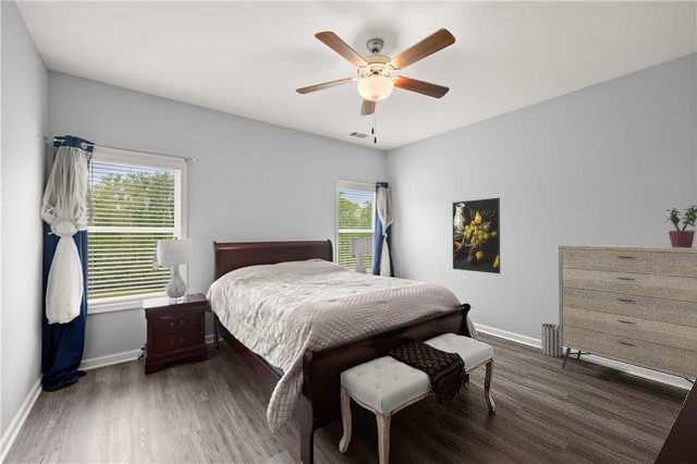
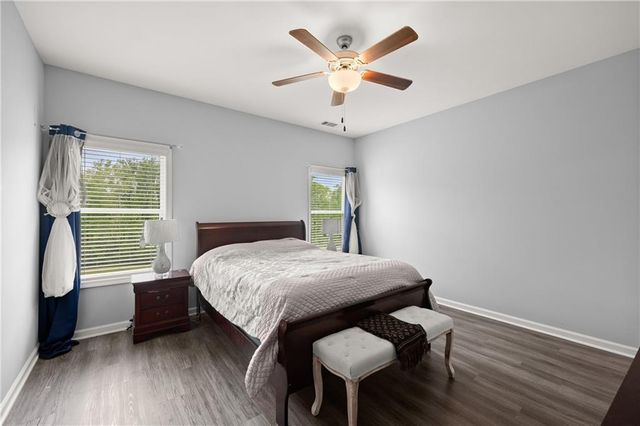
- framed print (474, 235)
- wastebasket (552, 339)
- dresser (633, 314)
- potted plant (683, 227)
